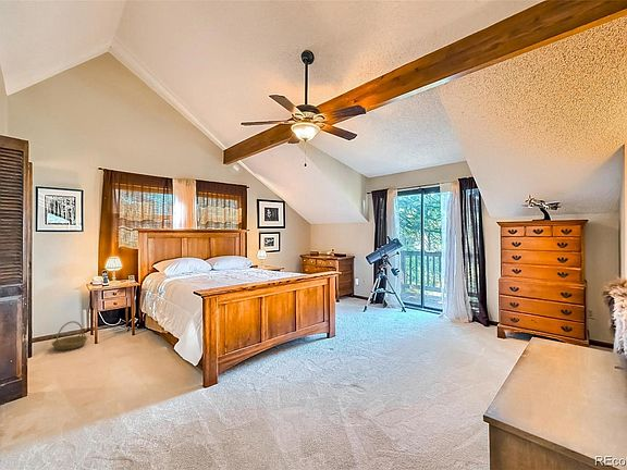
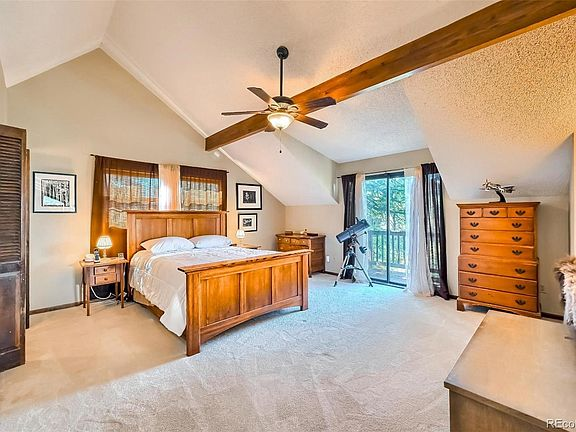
- basket (72, 336)
